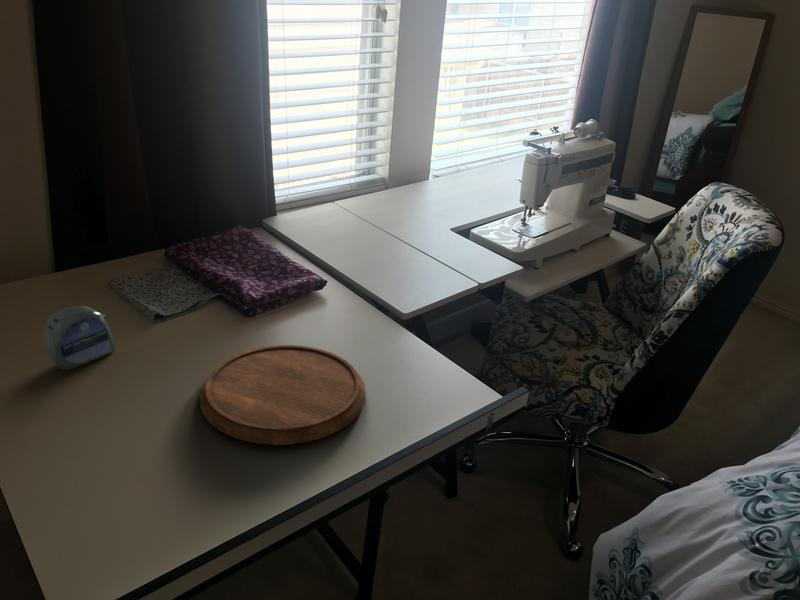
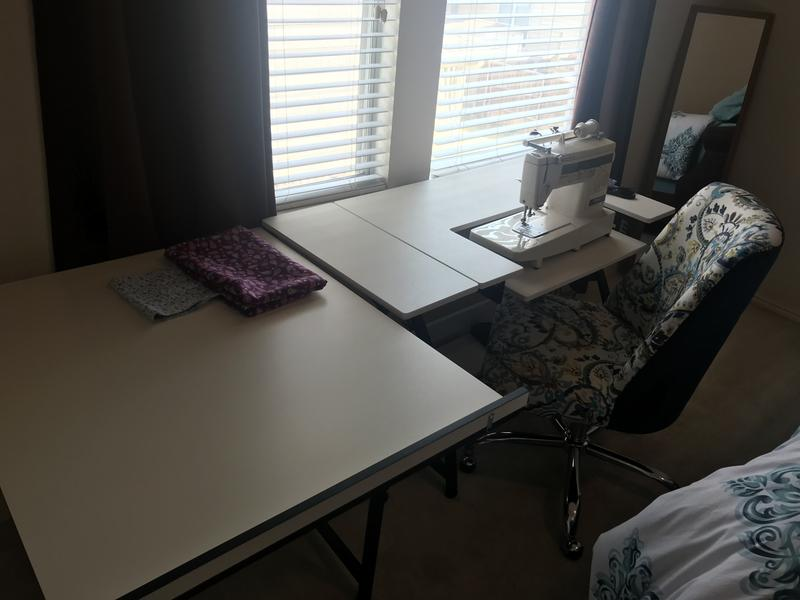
- cutting board (284, 388)
- tape measure (79, 334)
